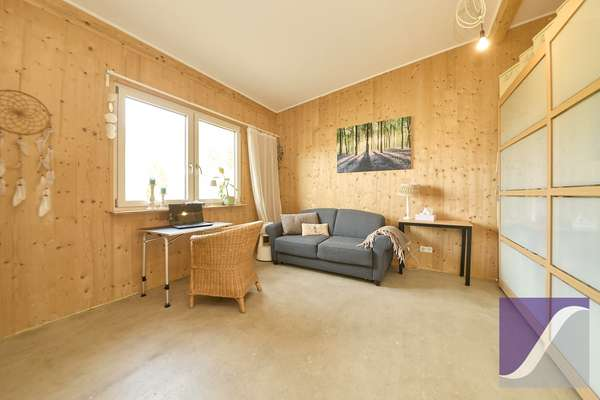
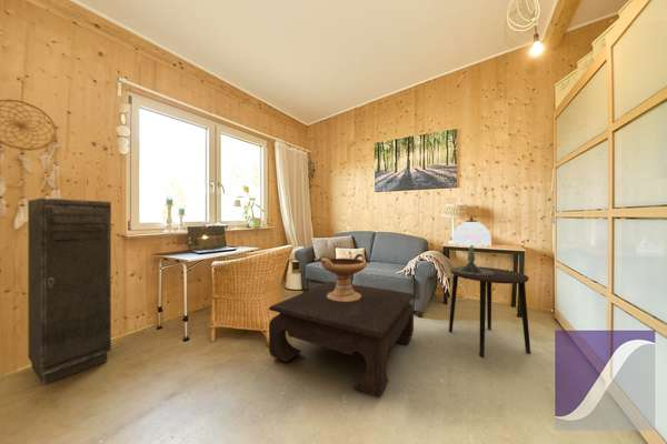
+ storage cabinet (70, 283)
+ coffee table (347, 323)
+ decorative bowl (344, 275)
+ side table (487, 306)
+ table lamp (475, 243)
